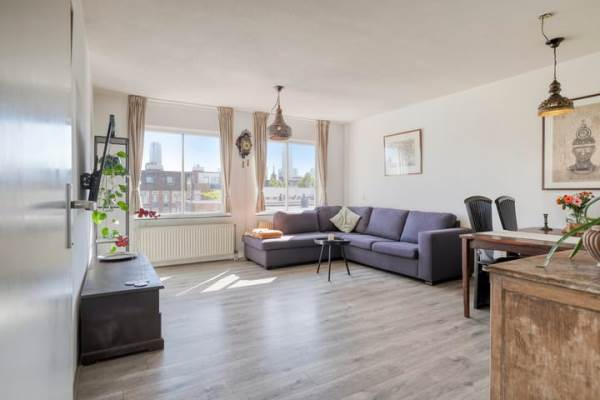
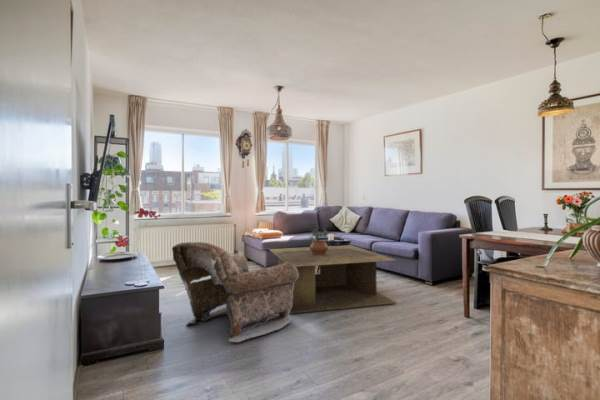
+ armchair (234, 282)
+ potted plant (318, 240)
+ coffee table (326, 273)
